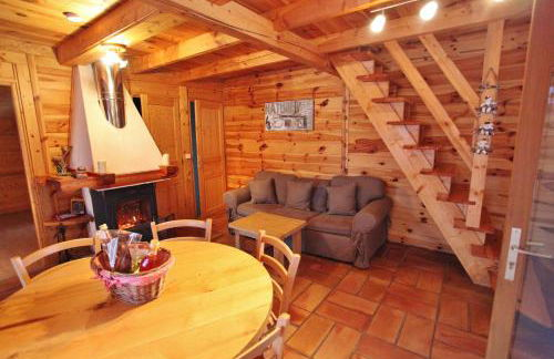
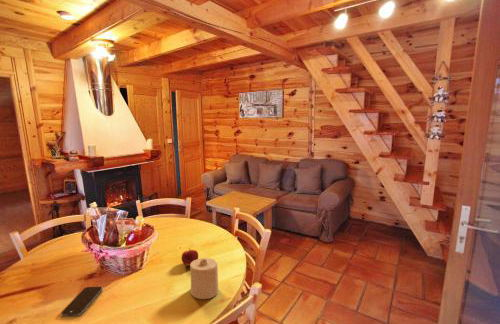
+ apple (190, 257)
+ smartphone (83, 300)
+ candle (203, 275)
